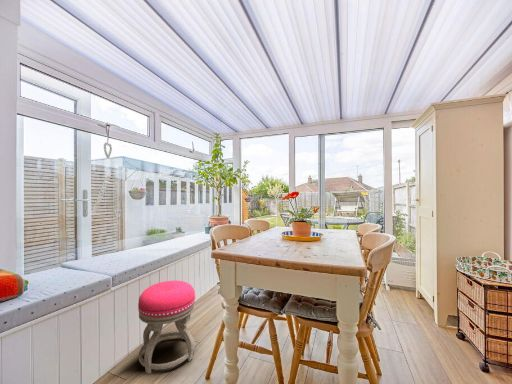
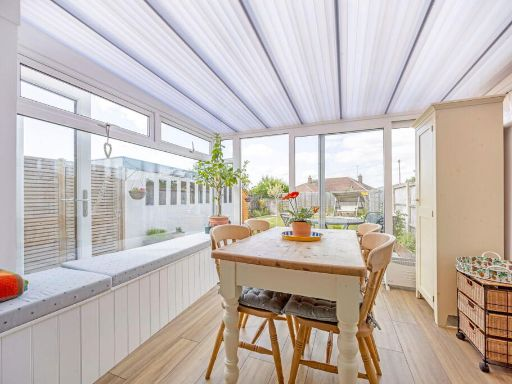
- stool (167, 320)
